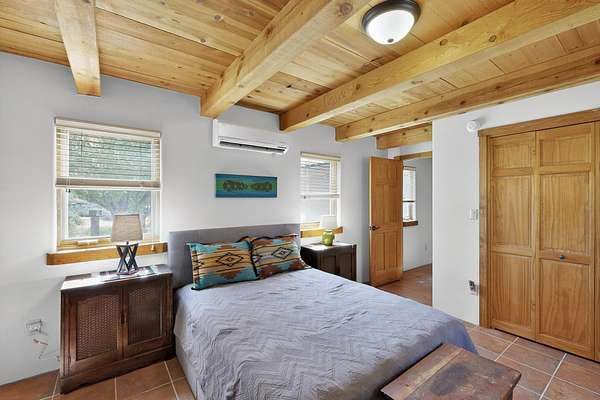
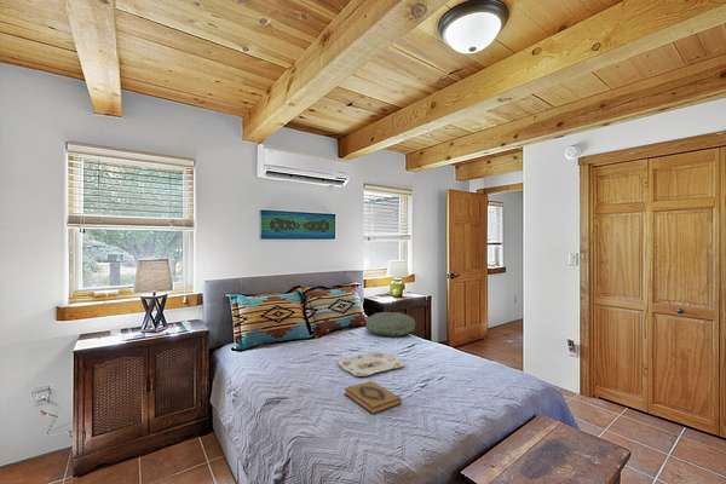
+ serving tray (370, 363)
+ hardback book (371, 396)
+ pillow (390, 323)
